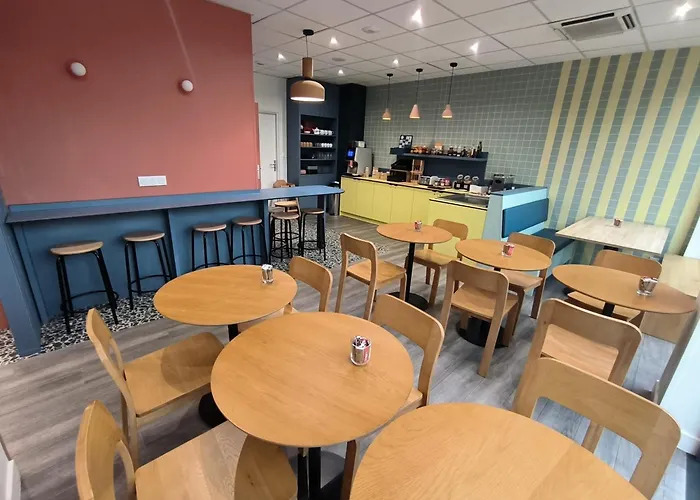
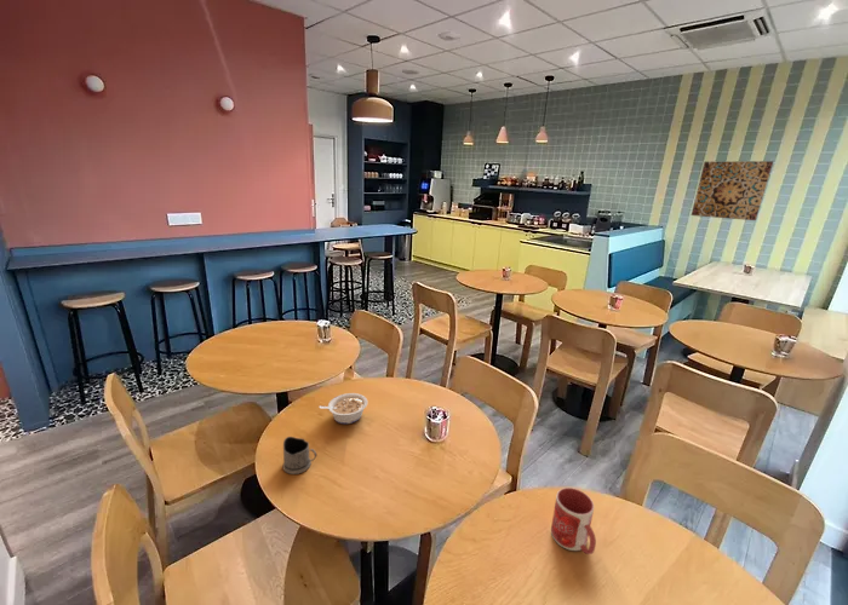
+ mug (574, 525)
+ wall art (729, 190)
+ legume (346, 409)
+ tea glass holder (300, 454)
